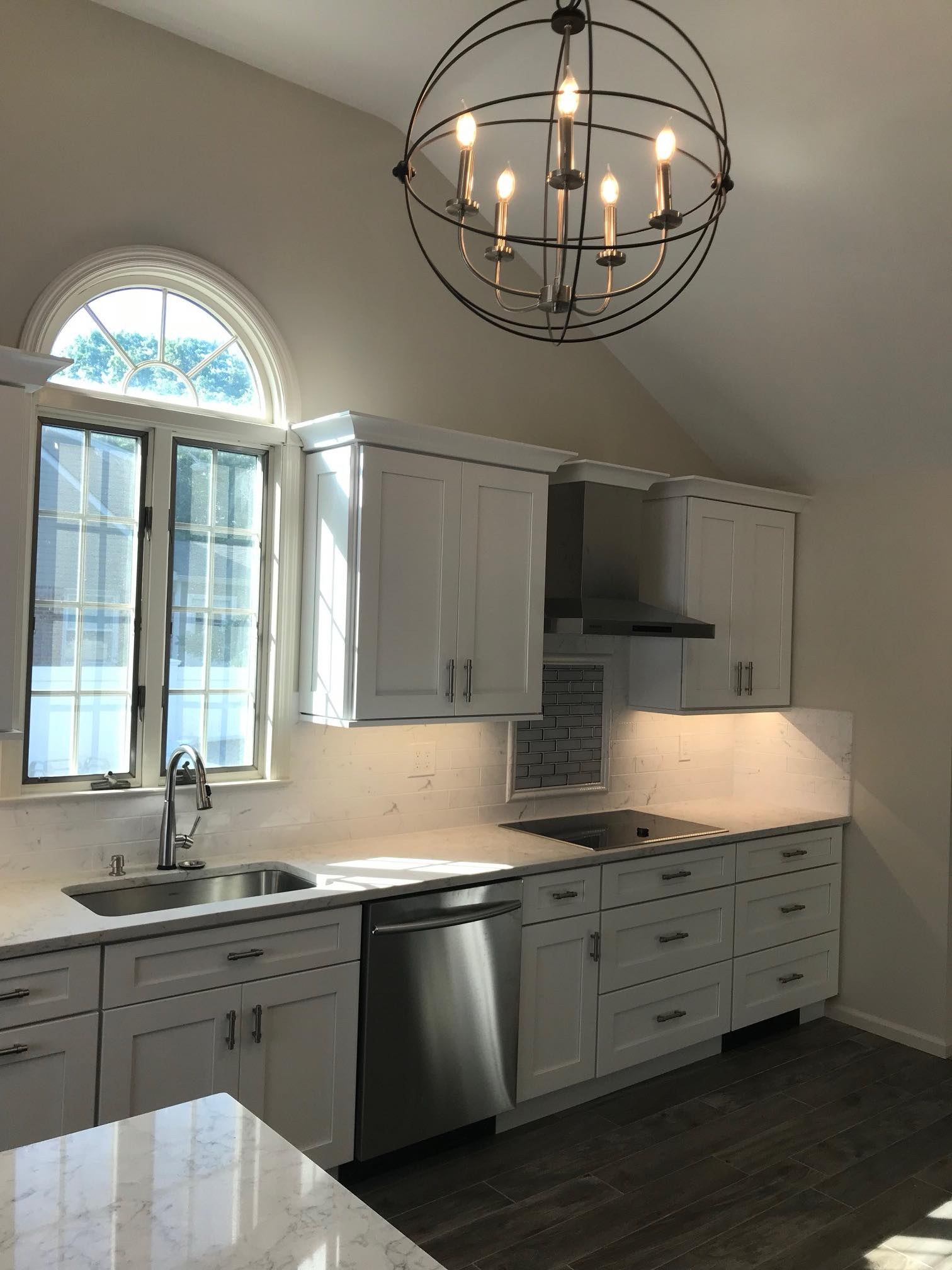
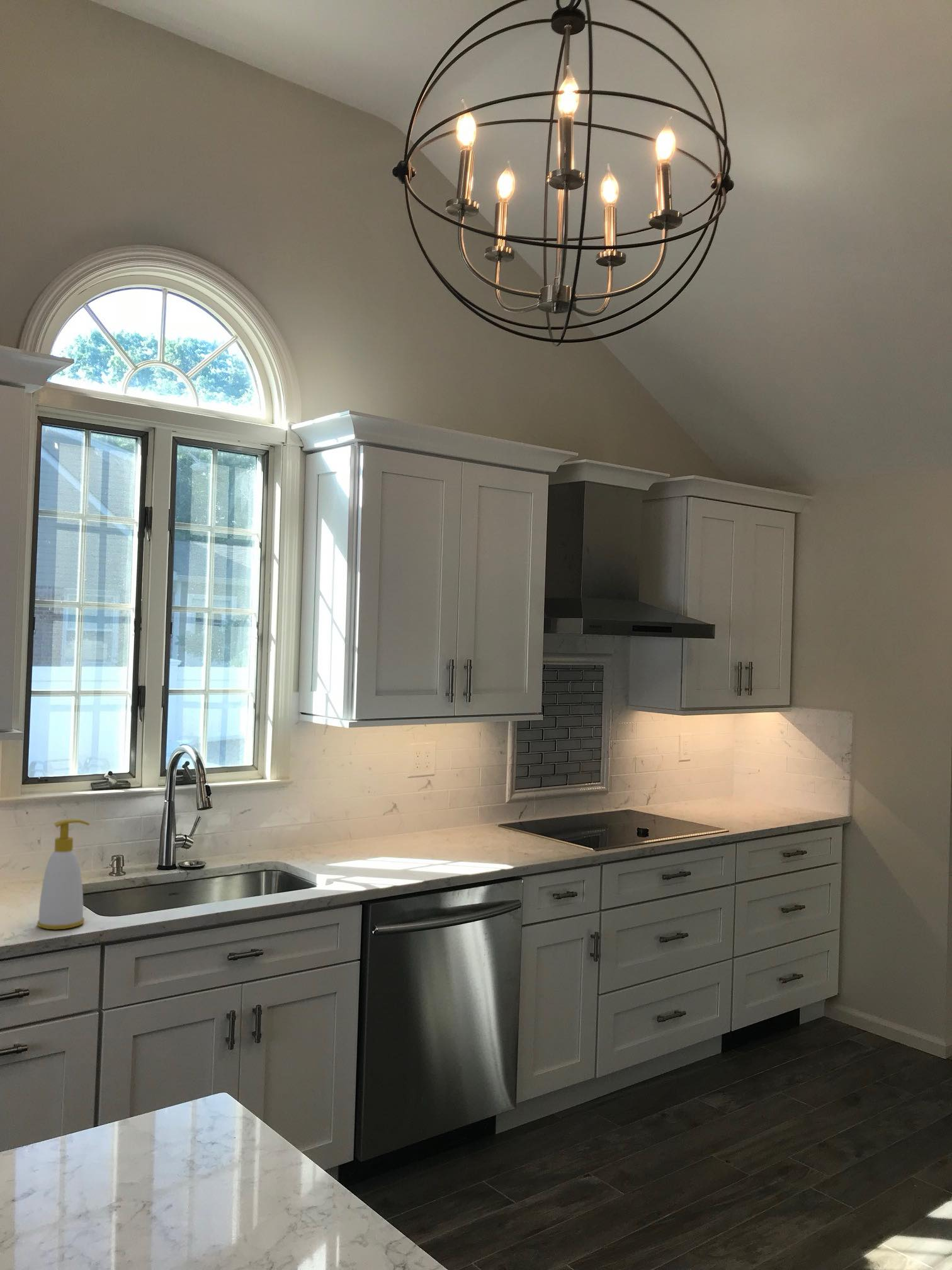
+ soap bottle (63, 872)
